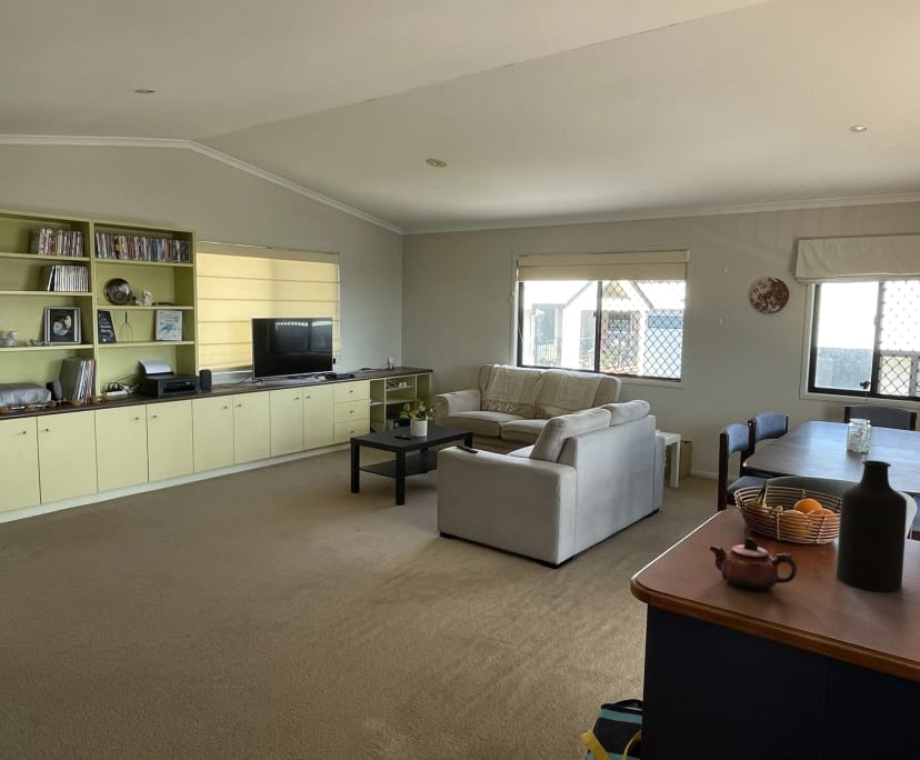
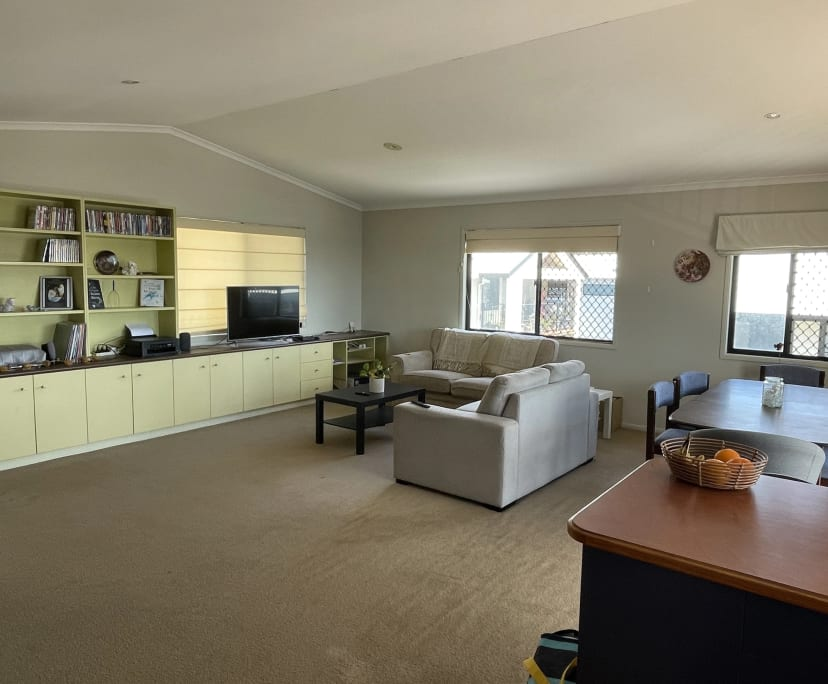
- bottle (872, 521)
- teapot (751, 560)
